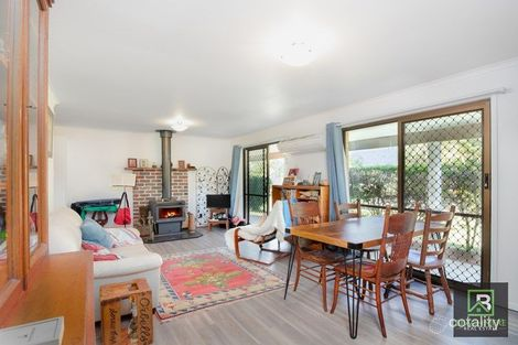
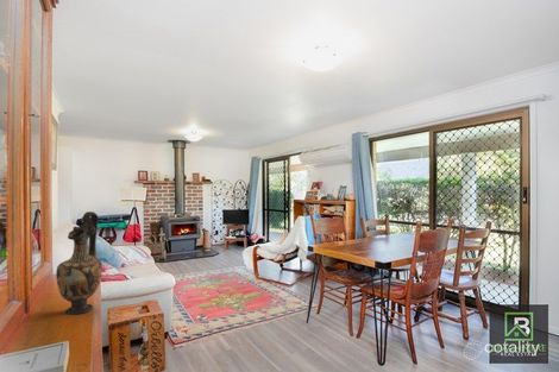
+ vase (81, 260)
